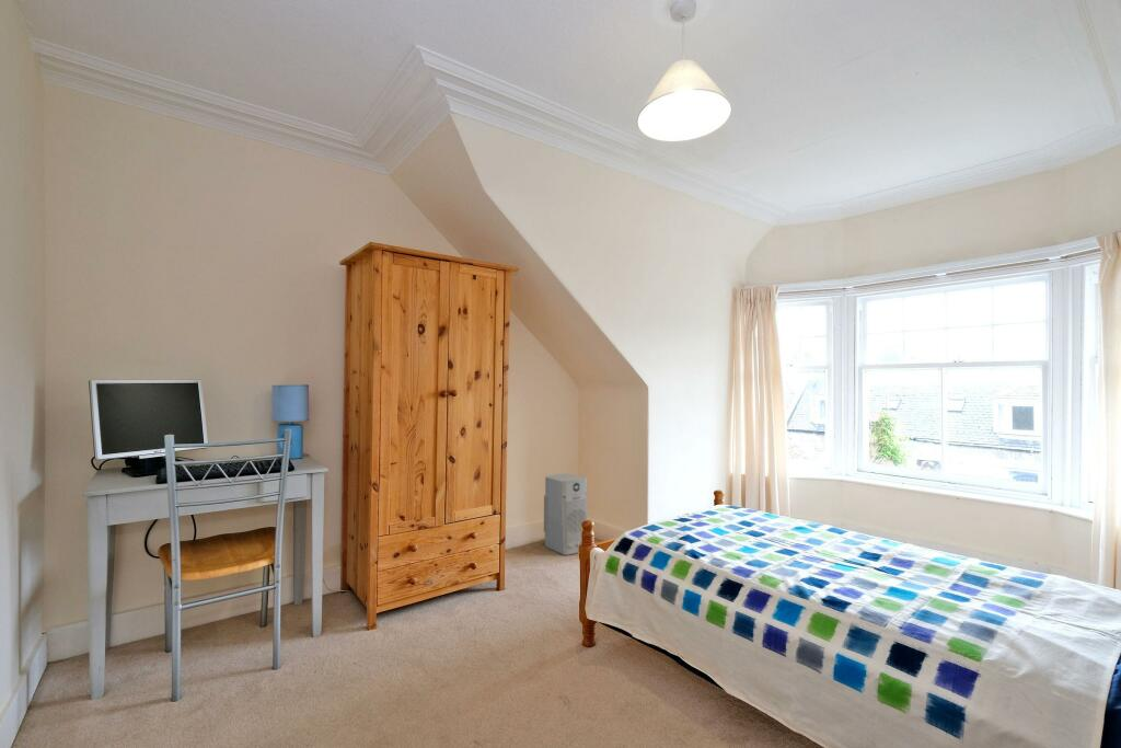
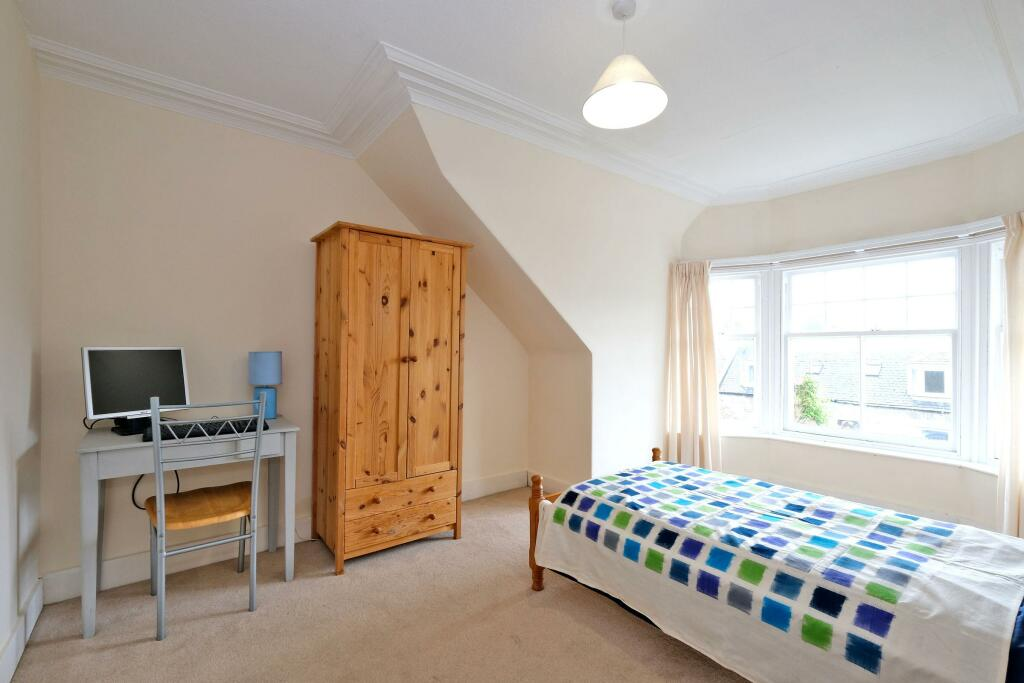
- air purifier (565, 511)
